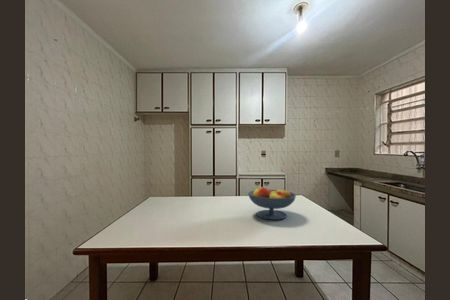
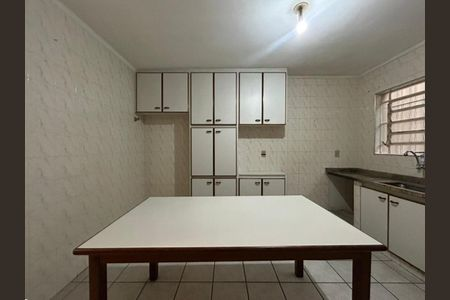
- fruit bowl (271, 200)
